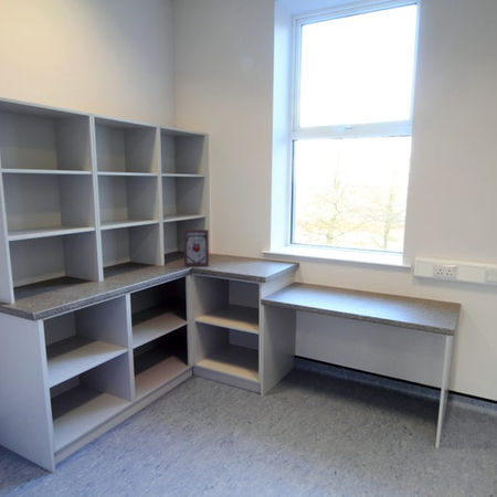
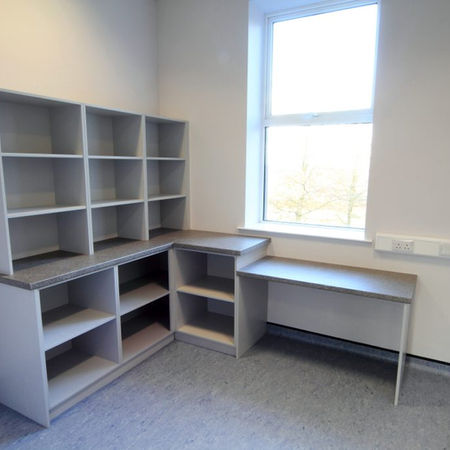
- picture frame (197, 246)
